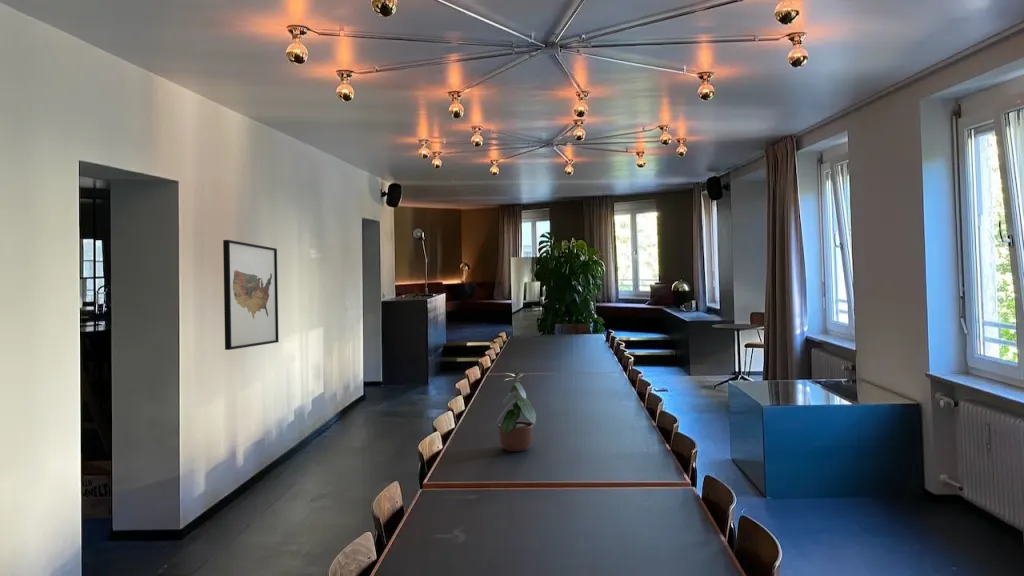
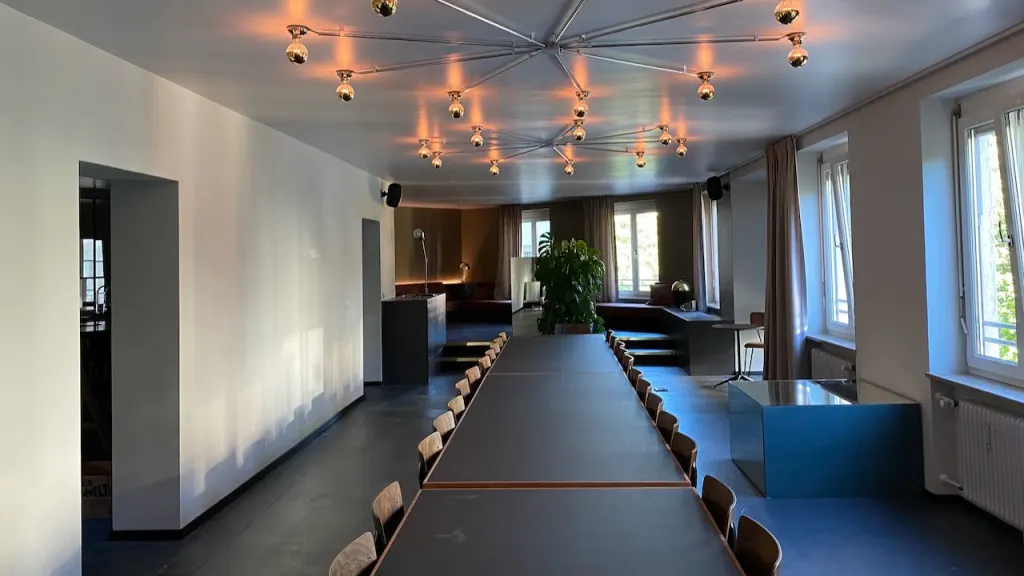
- potted plant (516, 408)
- wall art (253, 295)
